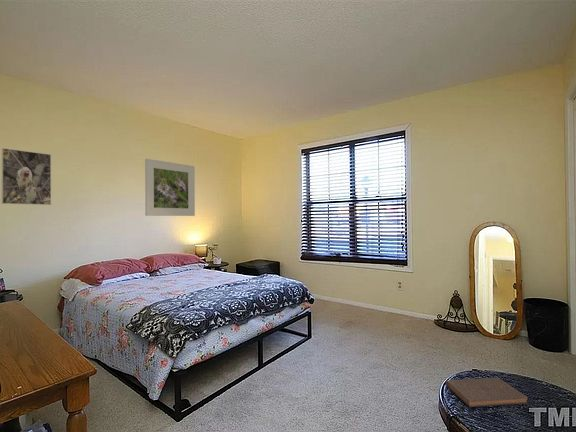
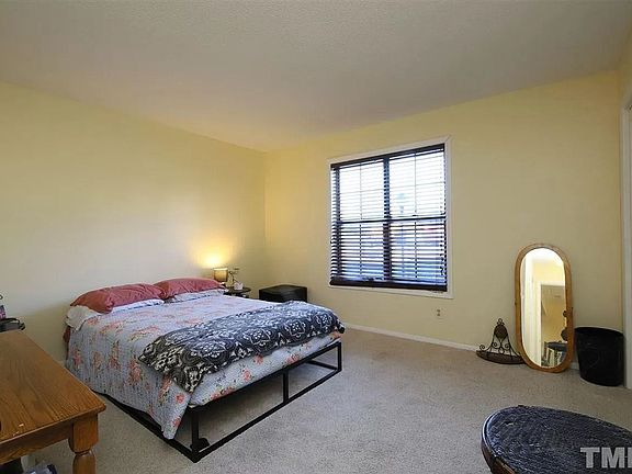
- book (484, 391)
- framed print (171, 189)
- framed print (27, 177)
